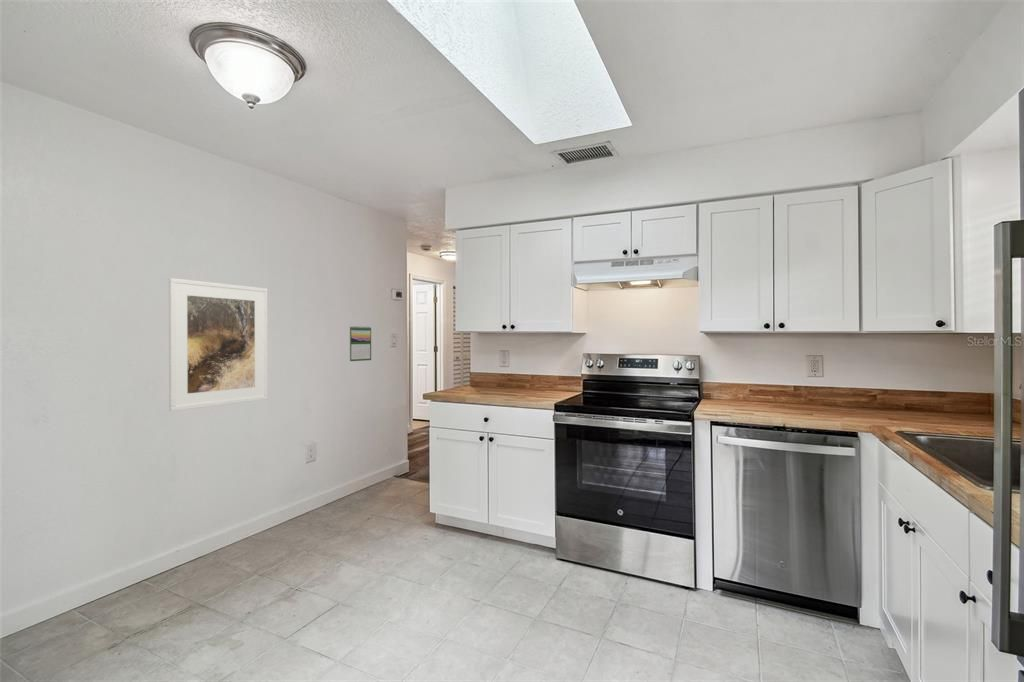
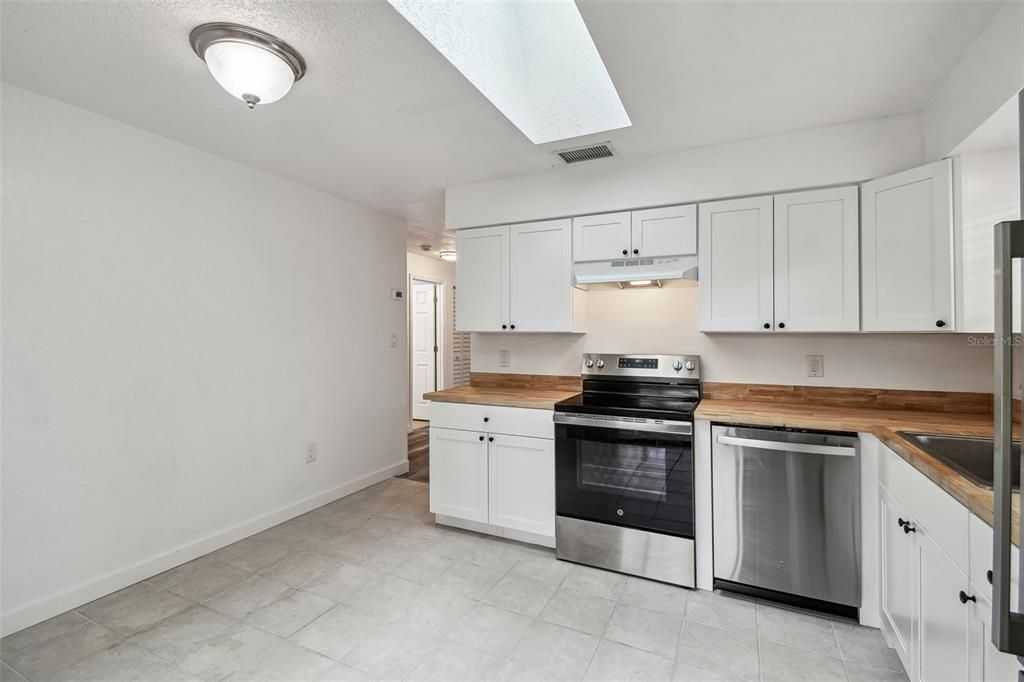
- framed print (222, 344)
- calendar (360, 343)
